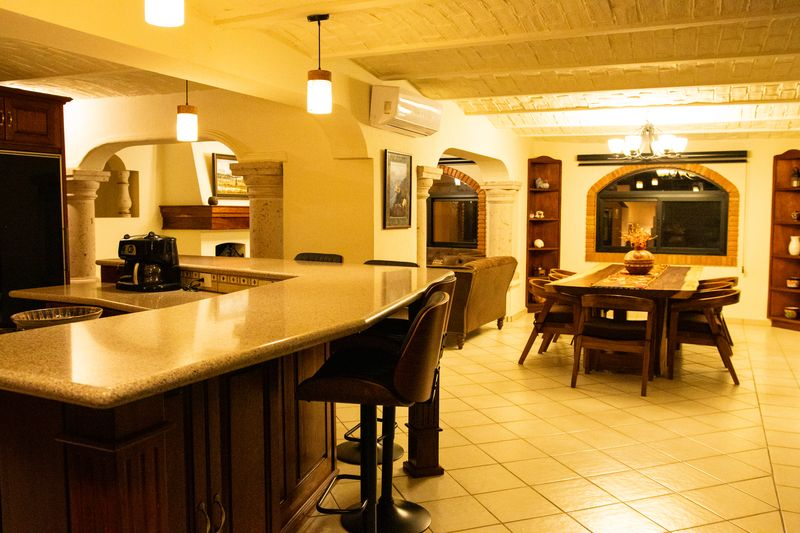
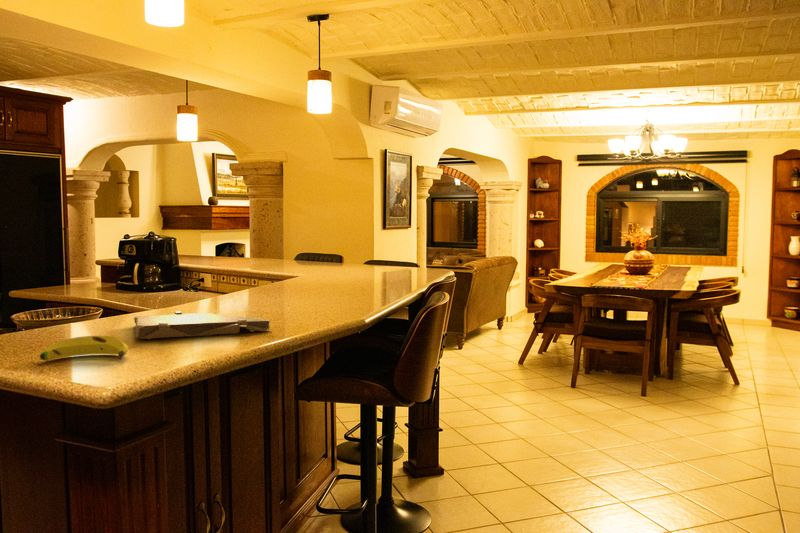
+ banana (85, 349)
+ cutting board (198, 320)
